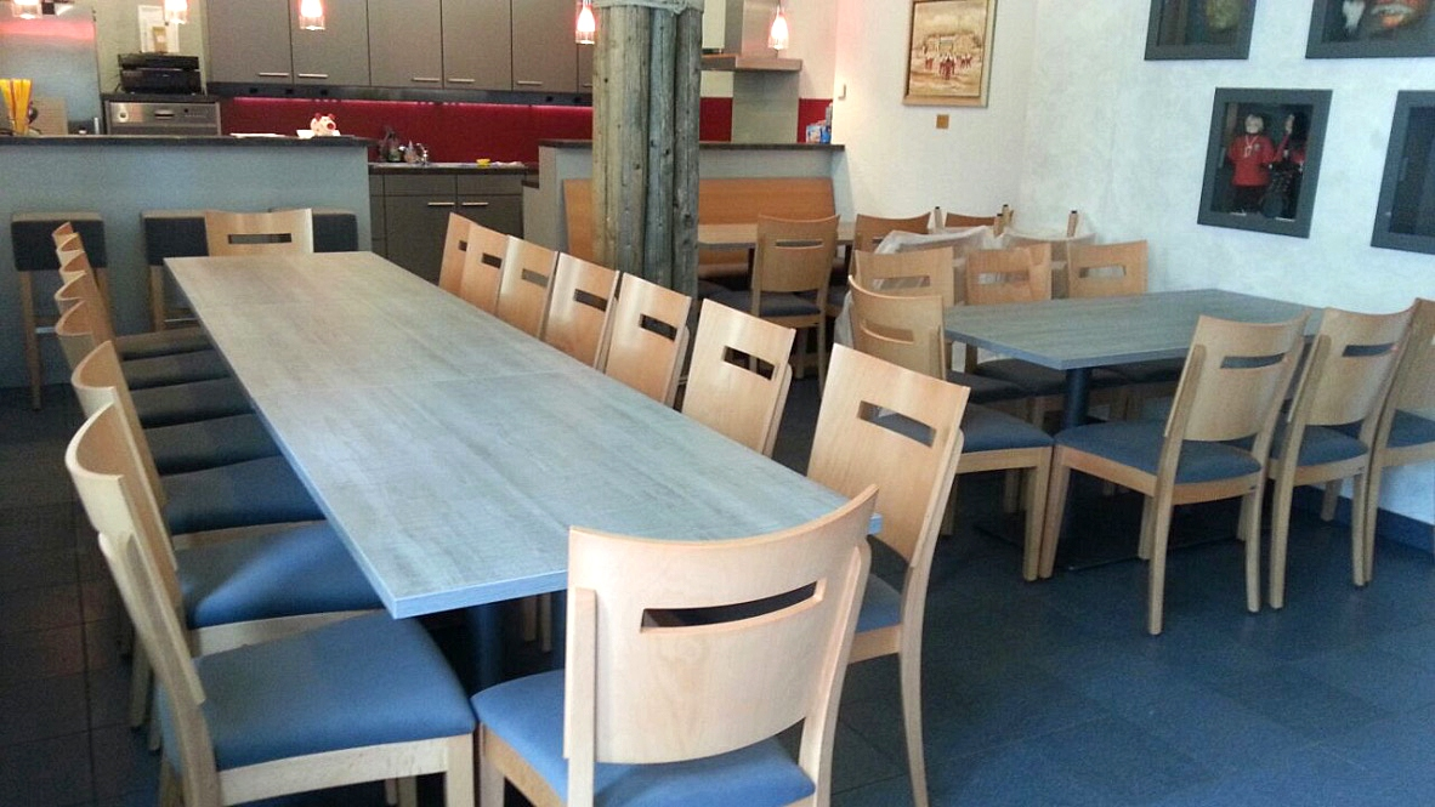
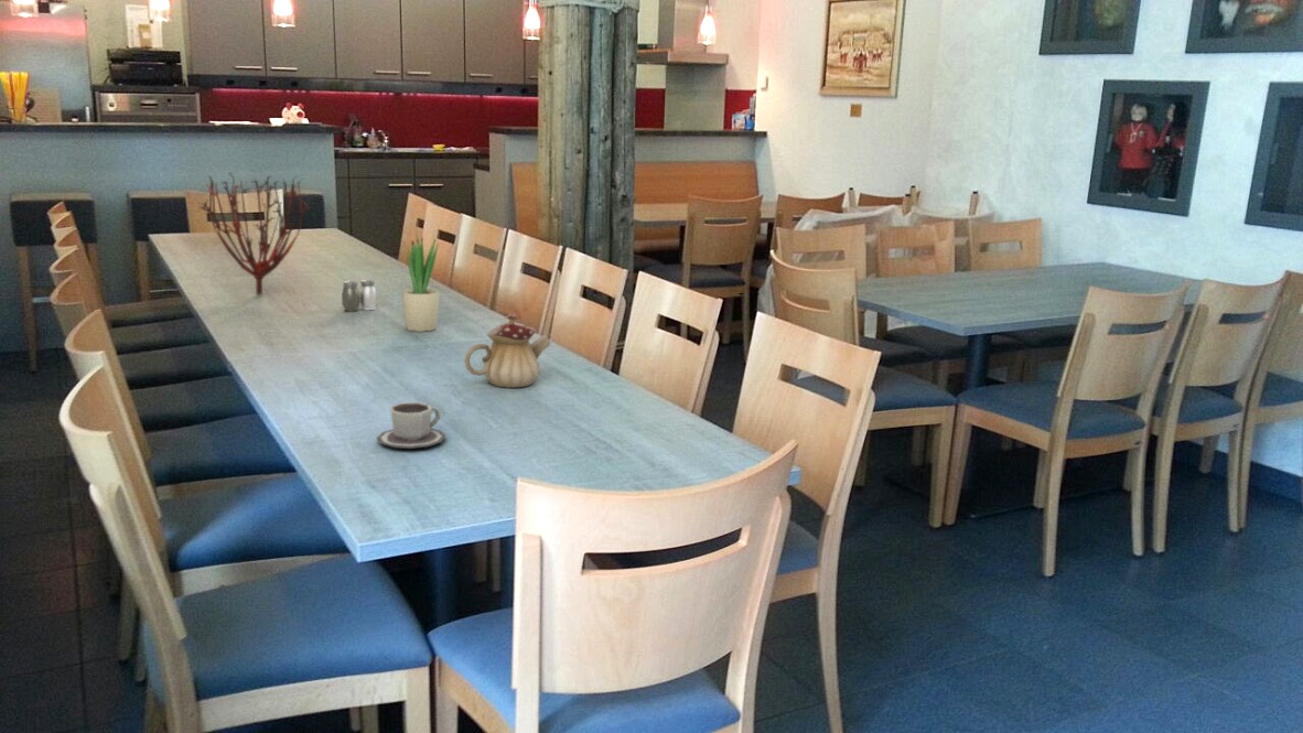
+ potted plant (421, 276)
+ salt and pepper shaker (359, 294)
+ teapot (507, 348)
+ plant (258, 239)
+ cup (411, 424)
